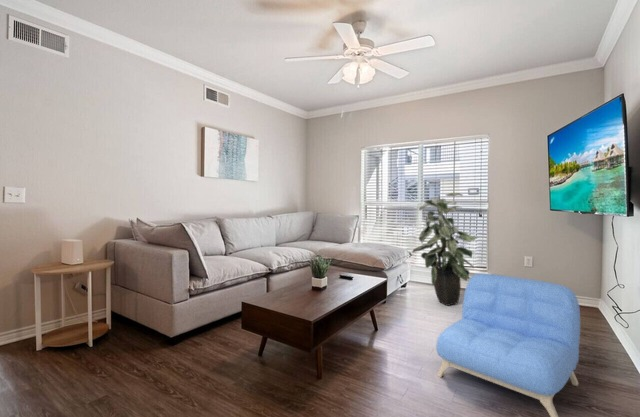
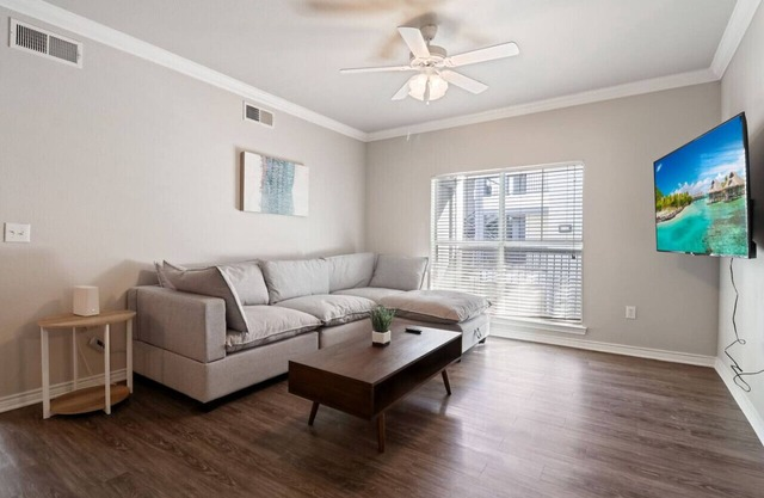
- armchair (505, 332)
- indoor plant (445, 249)
